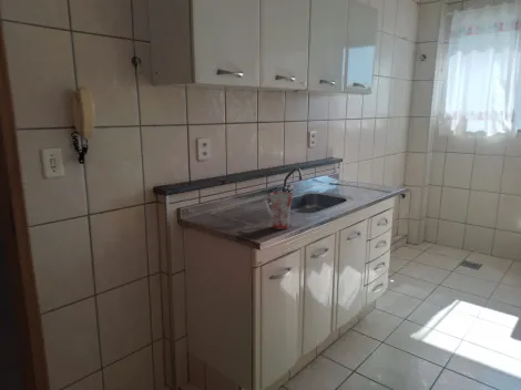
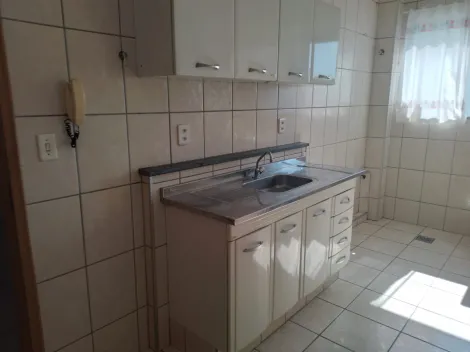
- mug (276, 209)
